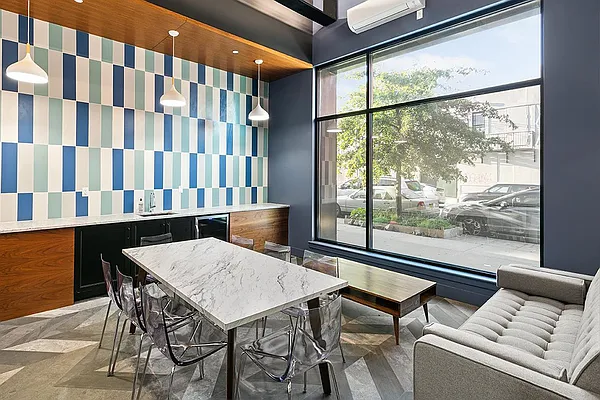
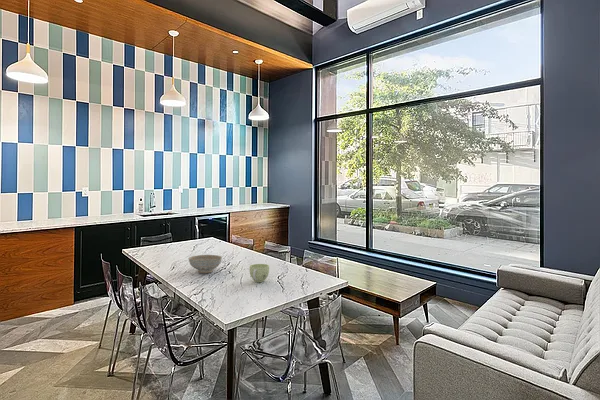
+ cup (258, 274)
+ decorative bowl (205, 264)
